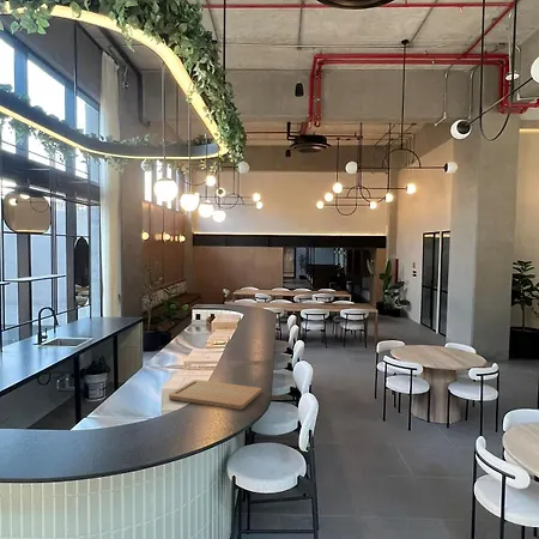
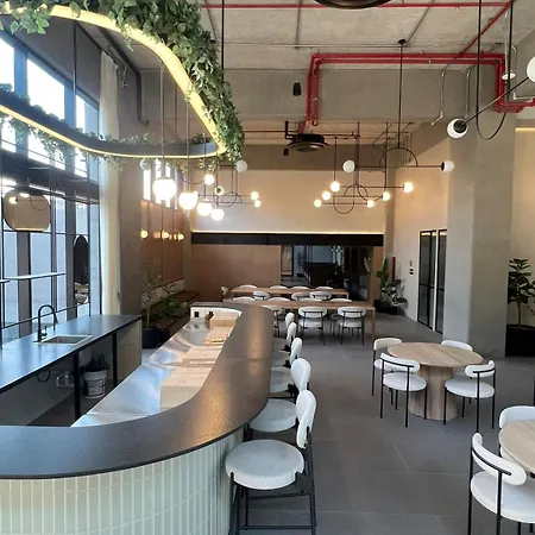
- cutting board (216, 393)
